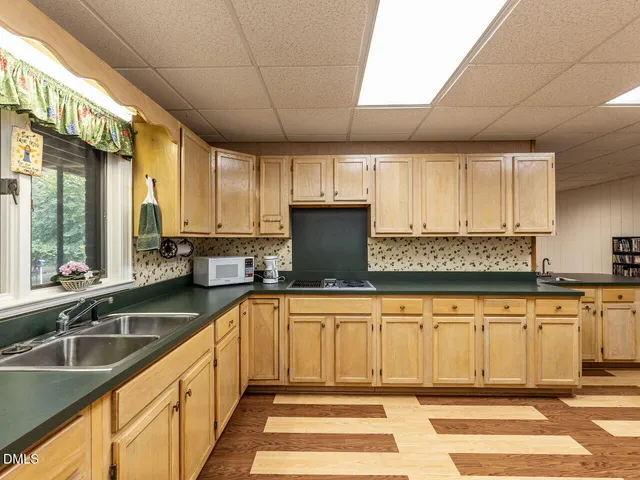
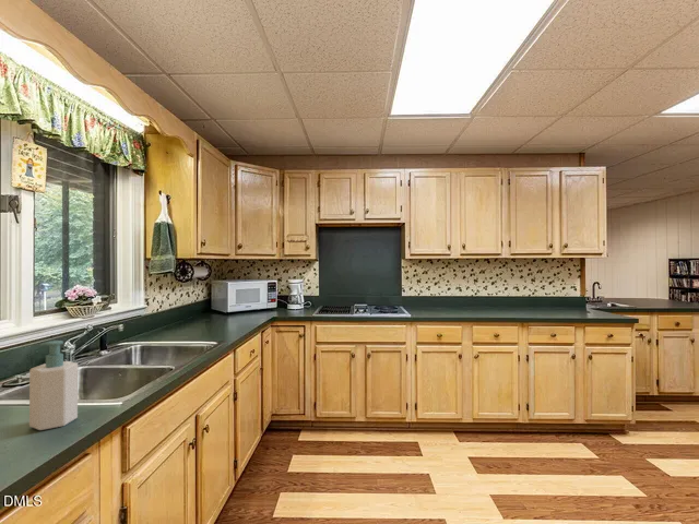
+ soap bottle (54, 381)
